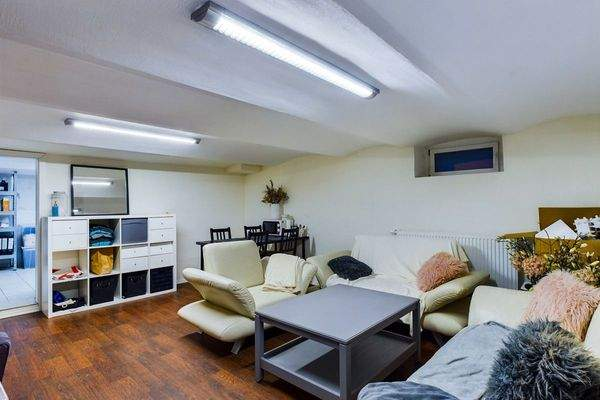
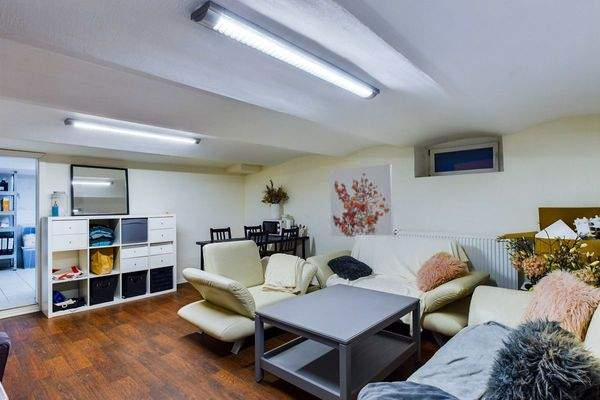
+ wall art (359, 202)
